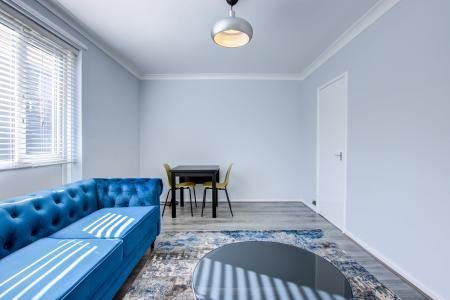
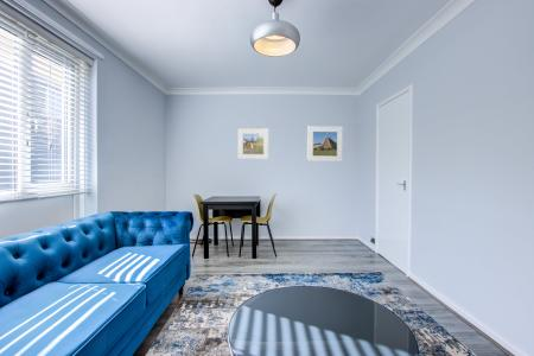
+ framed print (253, 144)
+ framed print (324, 144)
